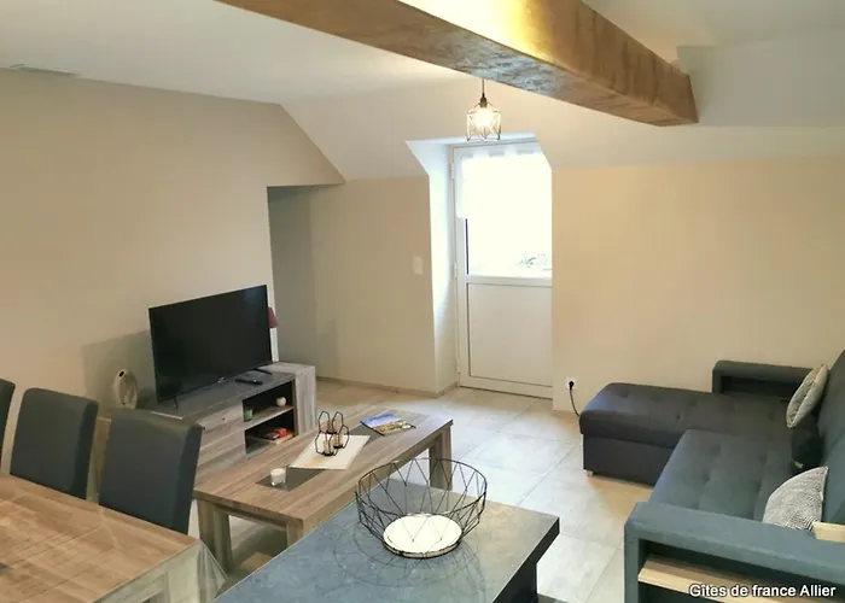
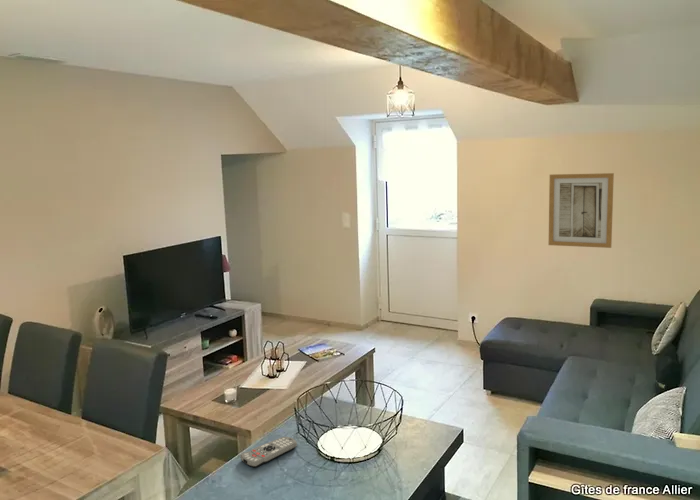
+ wall art (579, 210)
+ remote control (270, 451)
